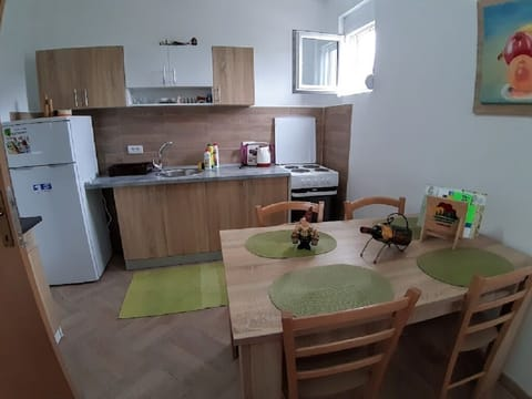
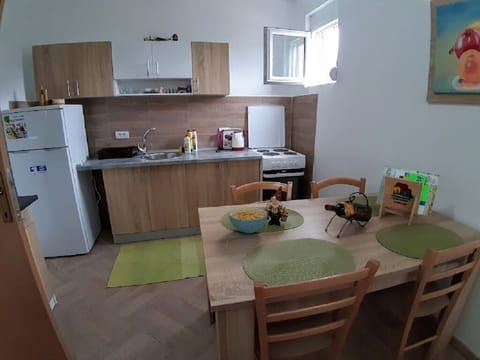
+ cereal bowl (248, 222)
